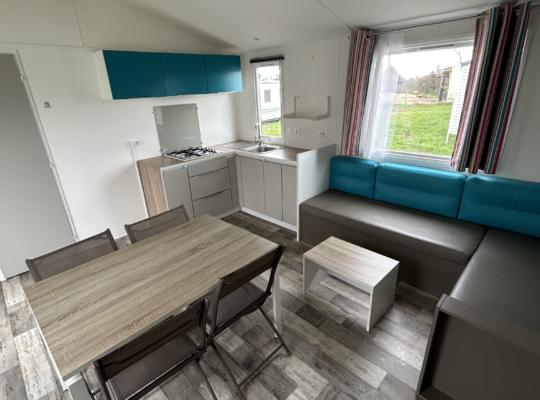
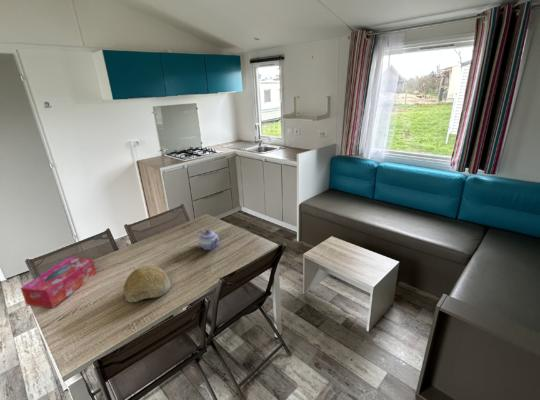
+ teapot (208, 238)
+ tissue box (61, 280)
+ bowl (145, 280)
